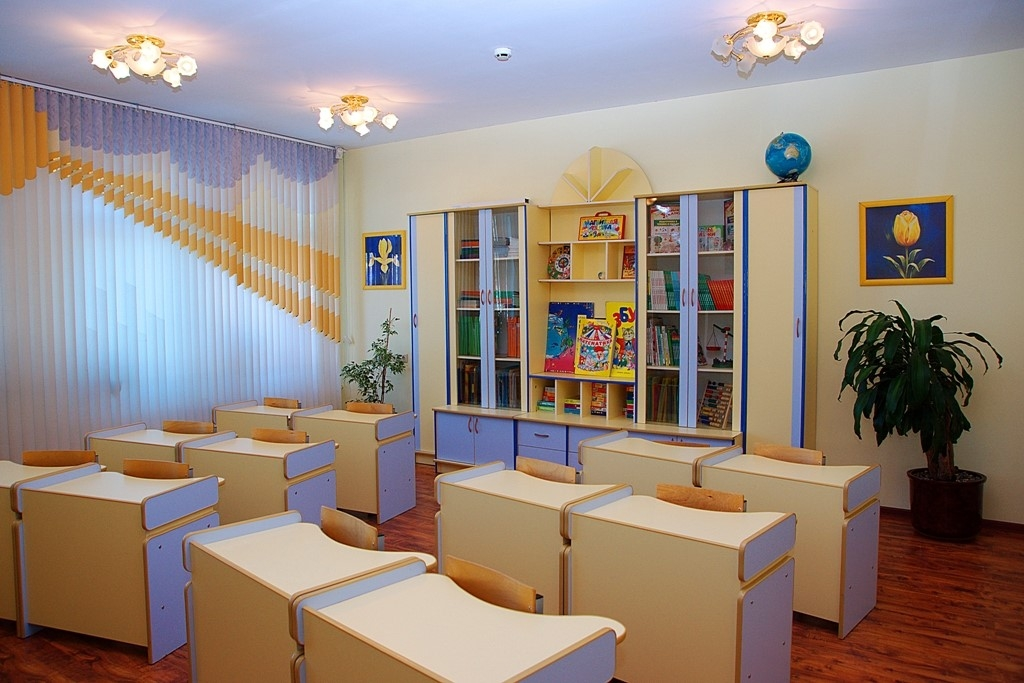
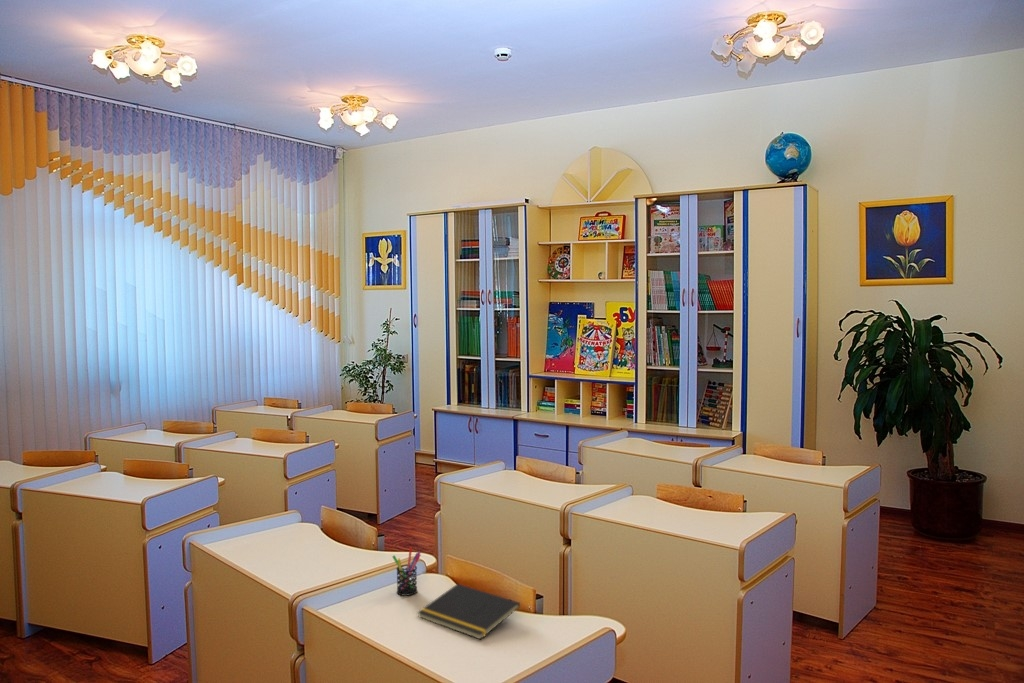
+ notepad (468, 609)
+ pen holder (405, 569)
